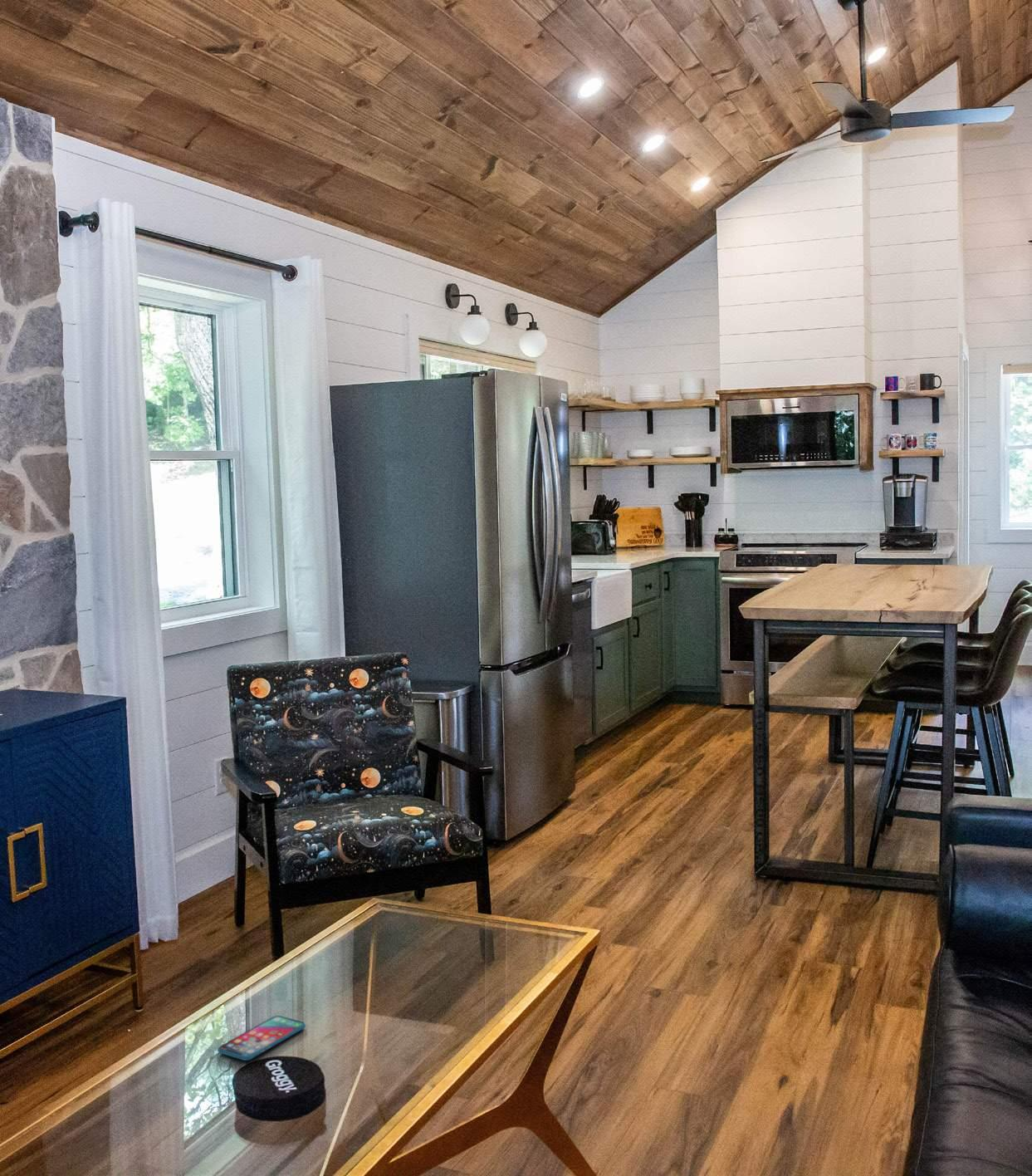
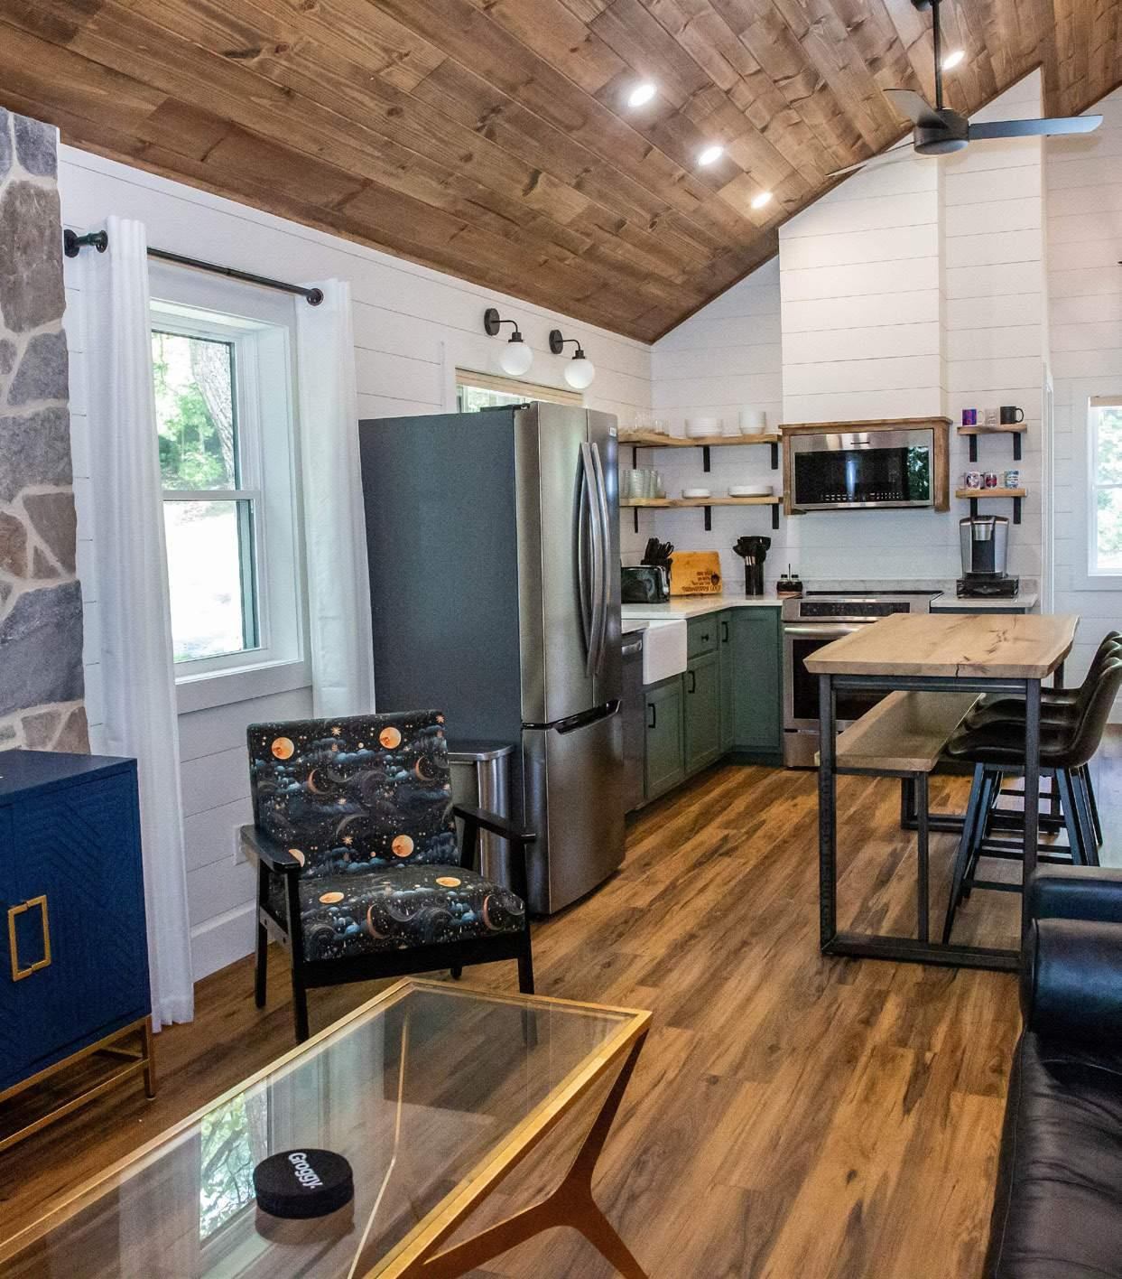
- smartphone (262, 1037)
